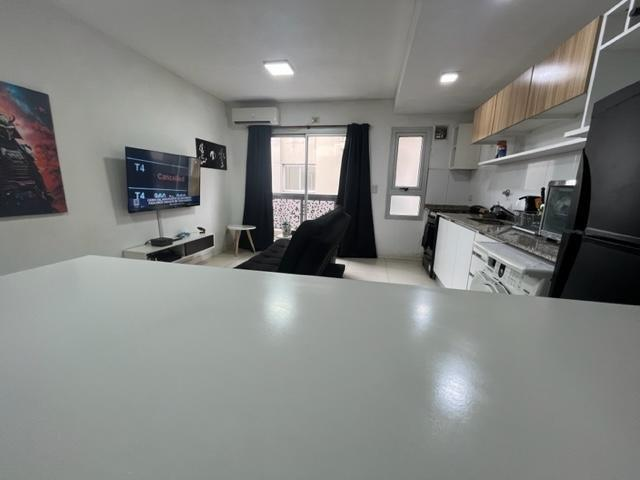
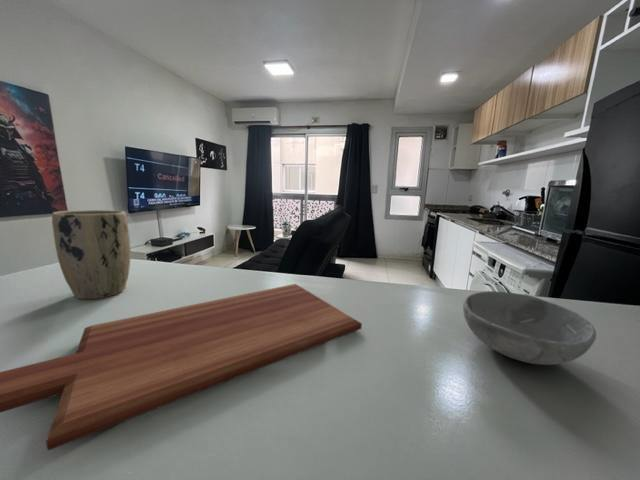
+ bowl (519, 329)
+ cutting board (222, 330)
+ plant pot (96, 253)
